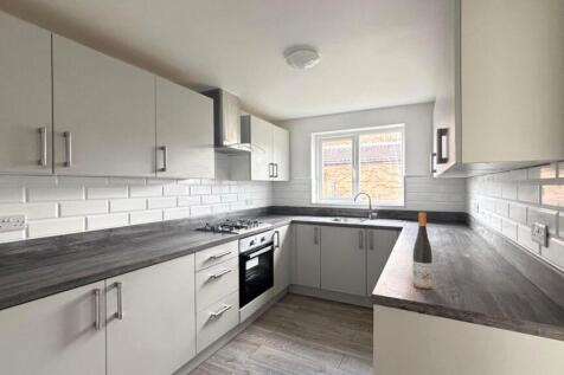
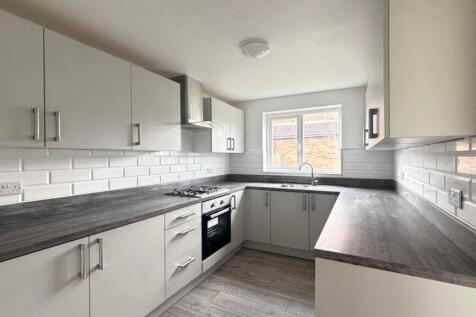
- wine bottle (422, 248)
